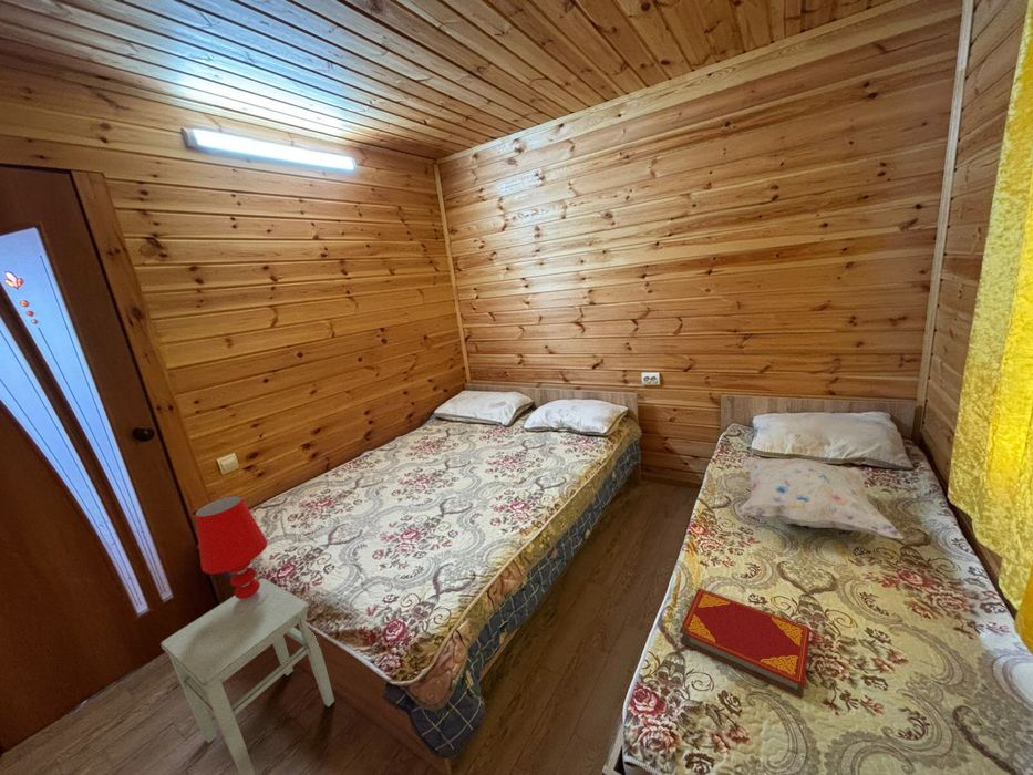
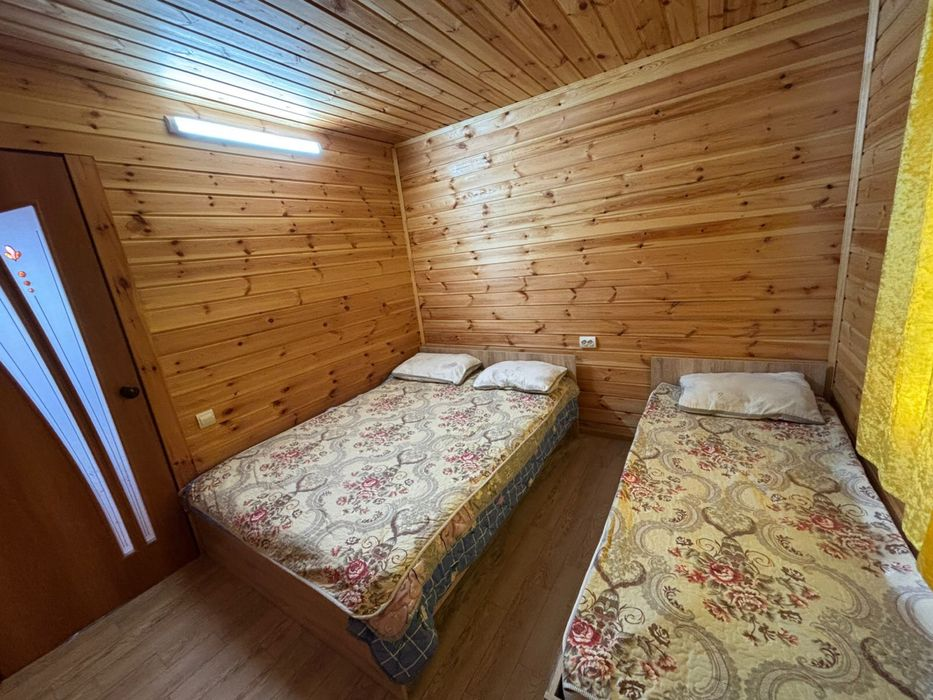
- hardback book (743, 634)
- stool (262, 680)
- decorative pillow (805, 490)
- table lamp (235, 554)
